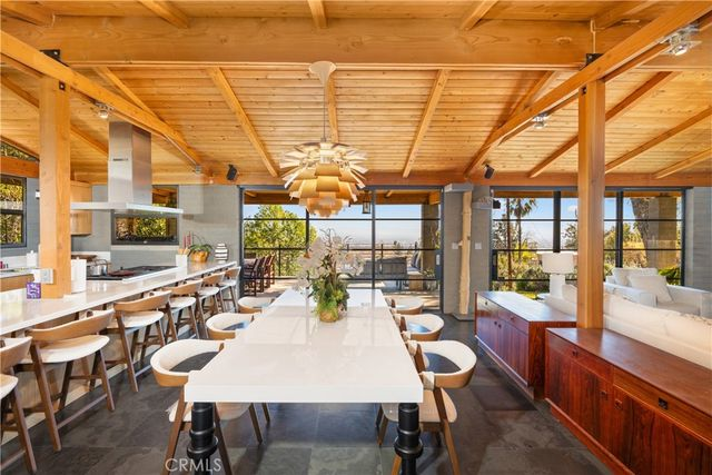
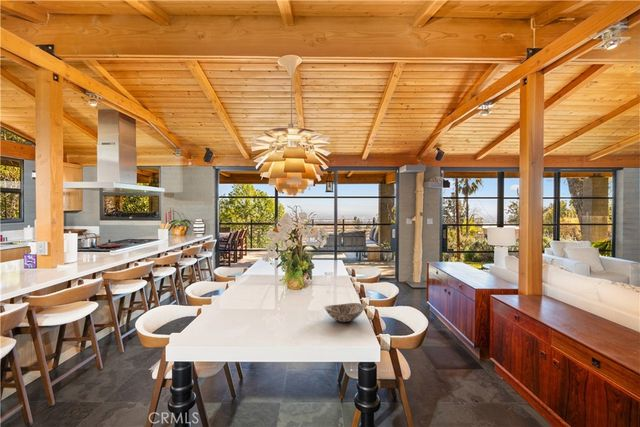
+ decorative bowl (344, 313)
